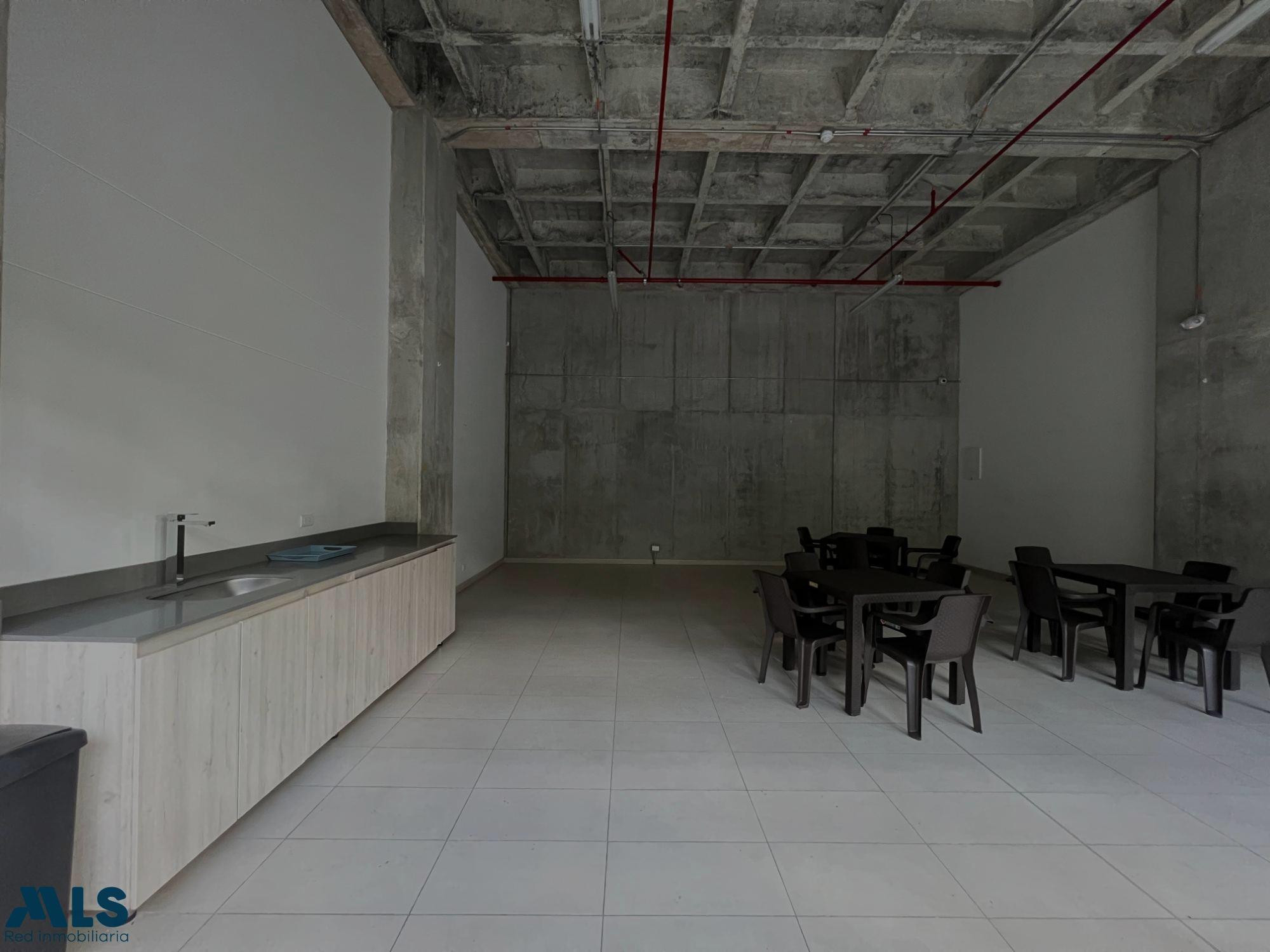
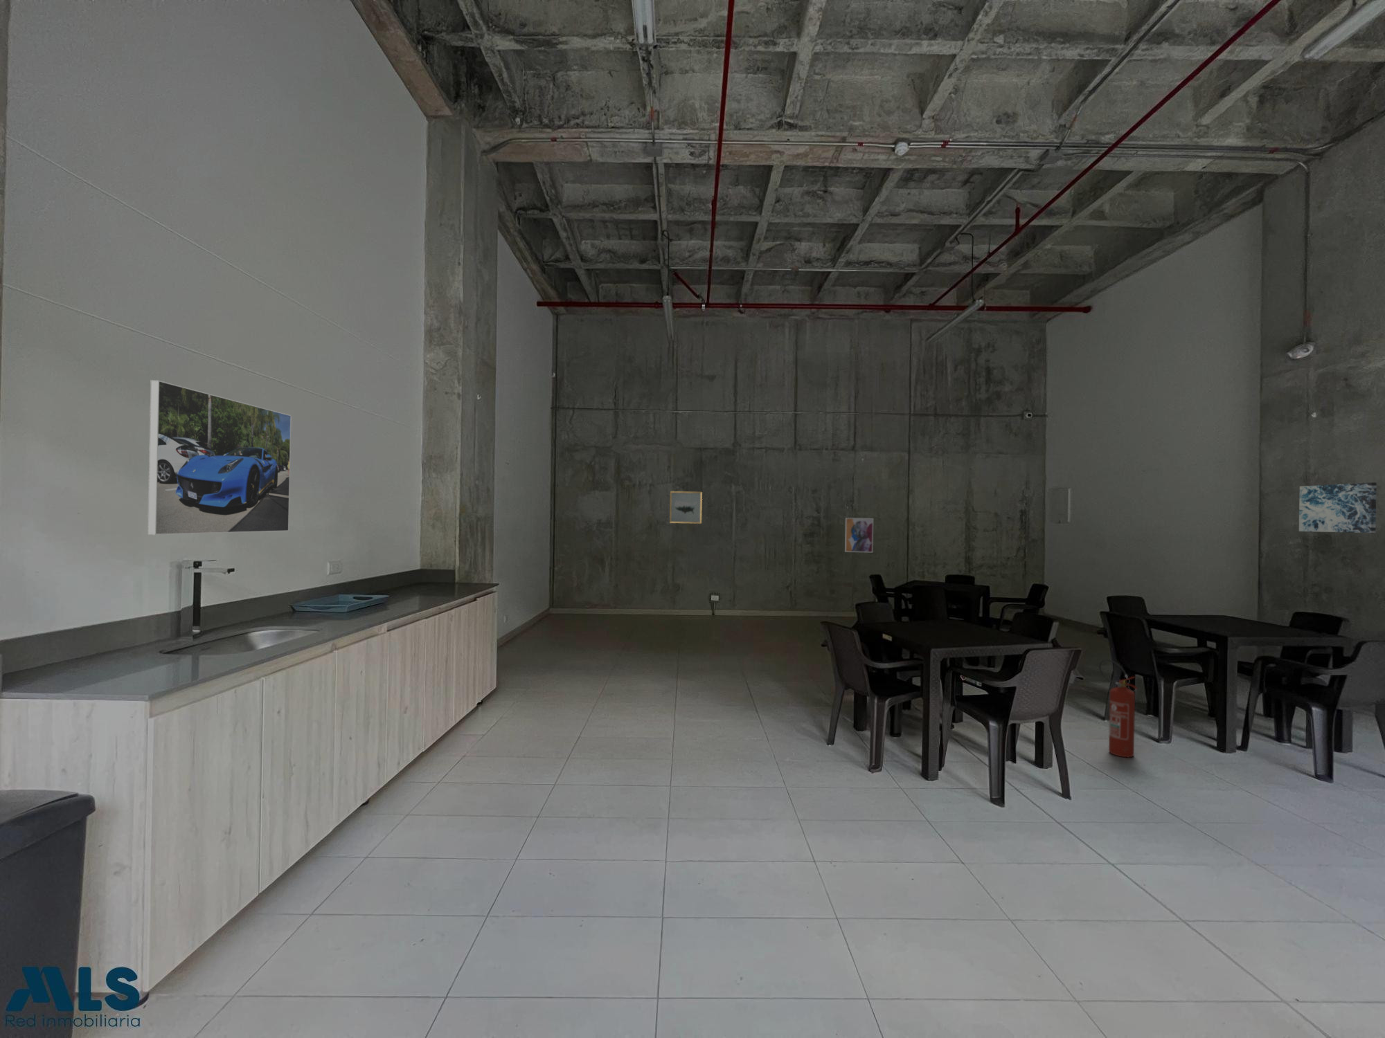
+ wall art (1335, 508)
+ fire extinguisher (1117, 707)
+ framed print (229, 467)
+ wall art (686, 507)
+ wall art (858, 535)
